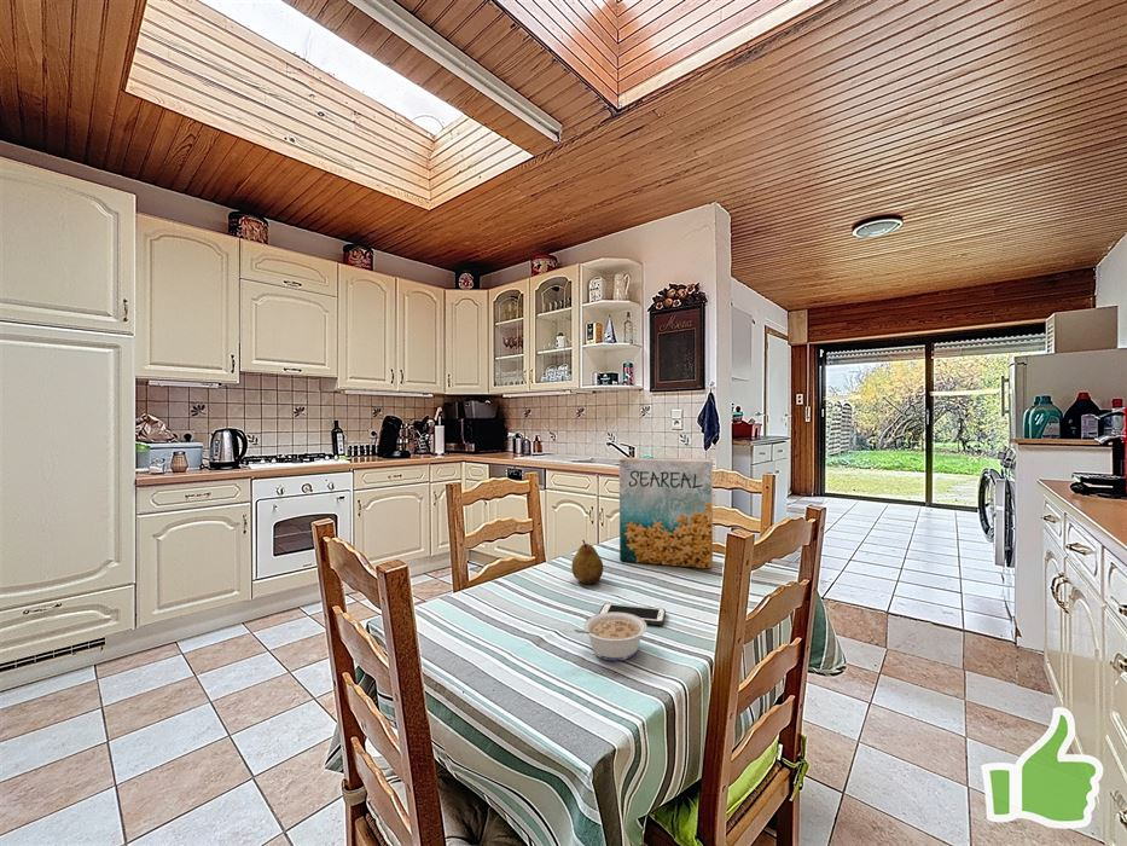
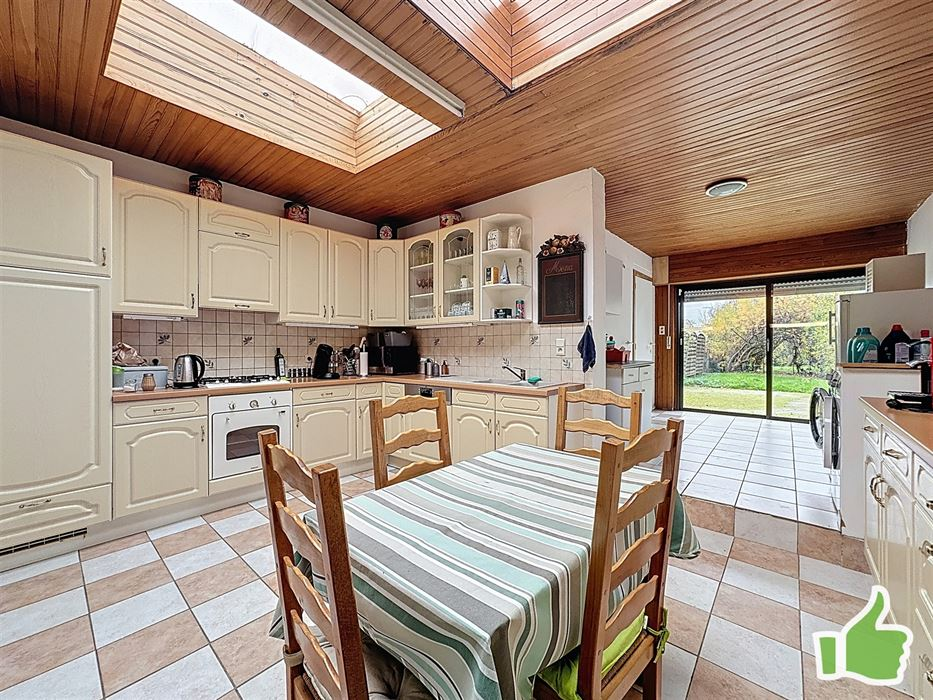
- cereal box (666, 509)
- cell phone (632, 613)
- fruit (587, 558)
- legume (614, 636)
